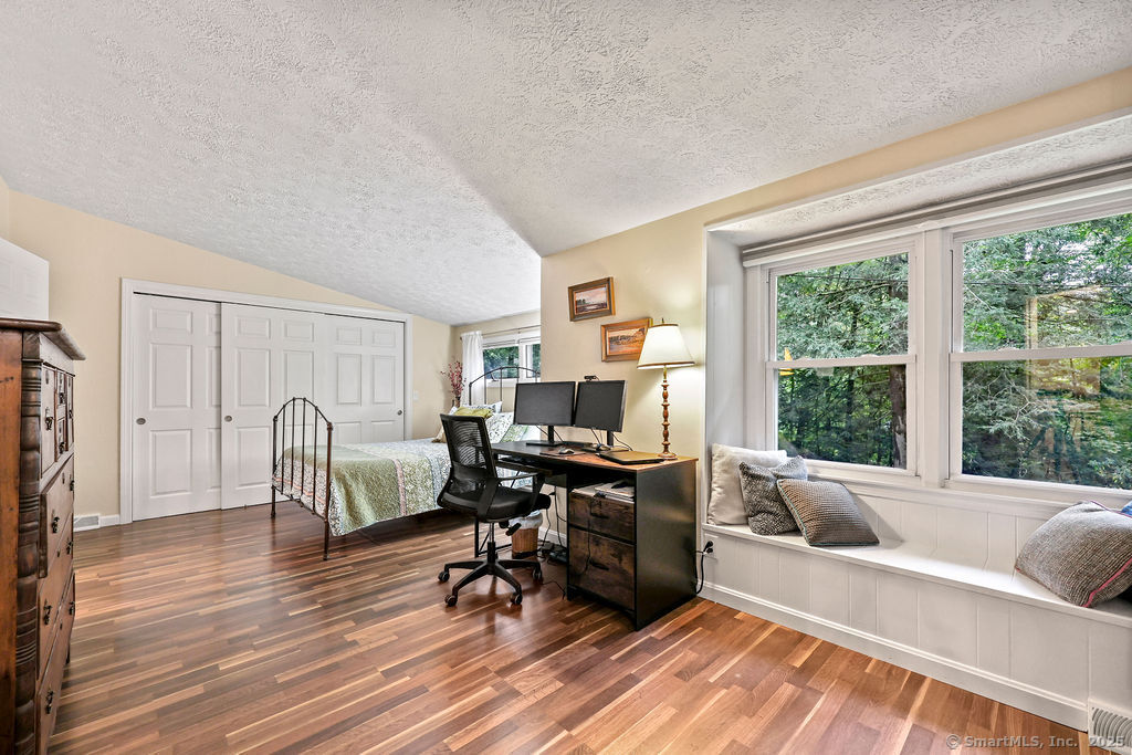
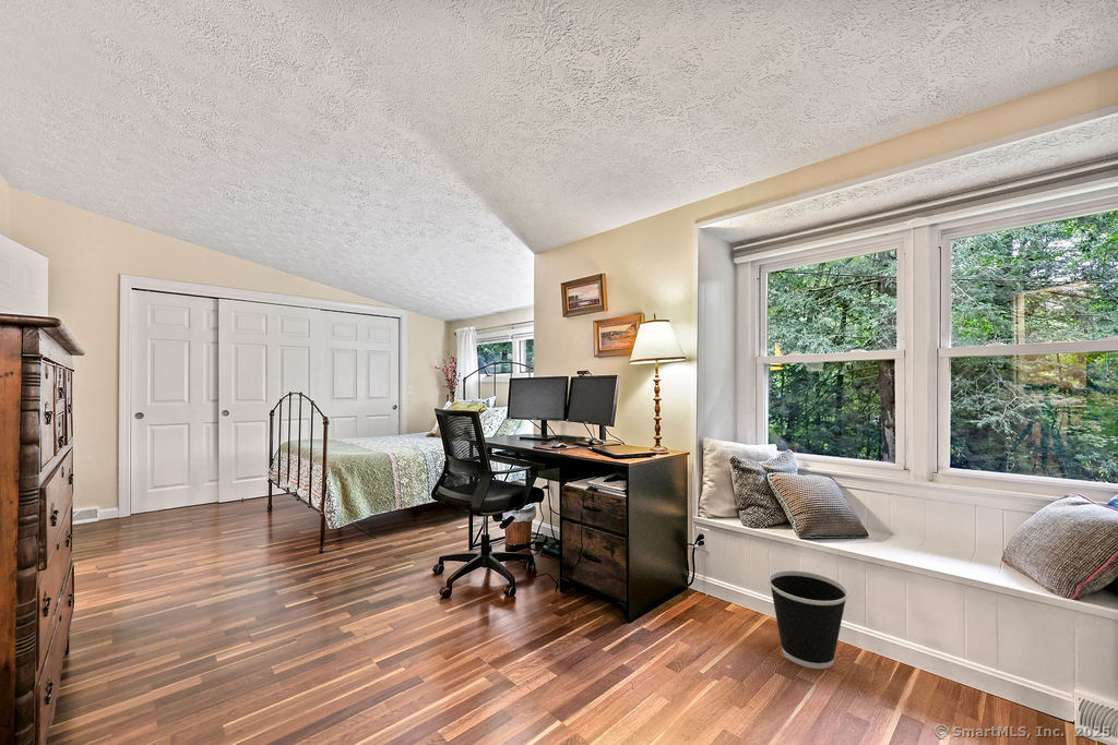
+ wastebasket (807, 620)
